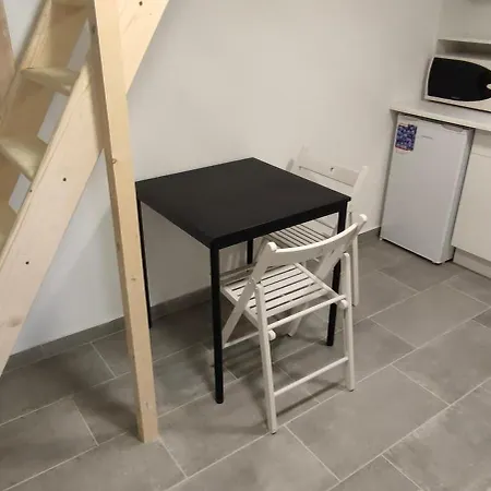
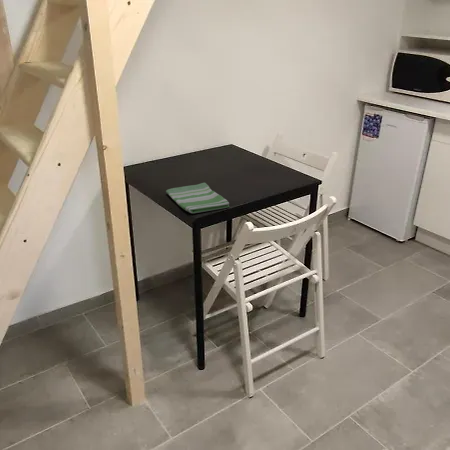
+ dish towel (197, 197)
